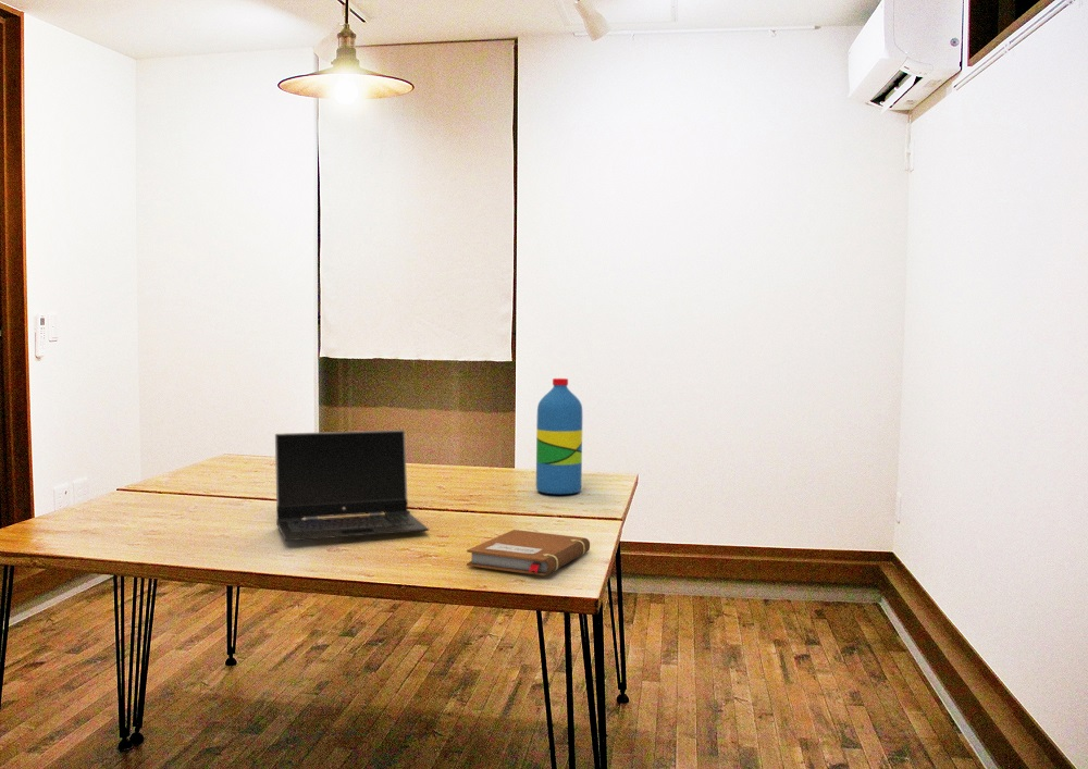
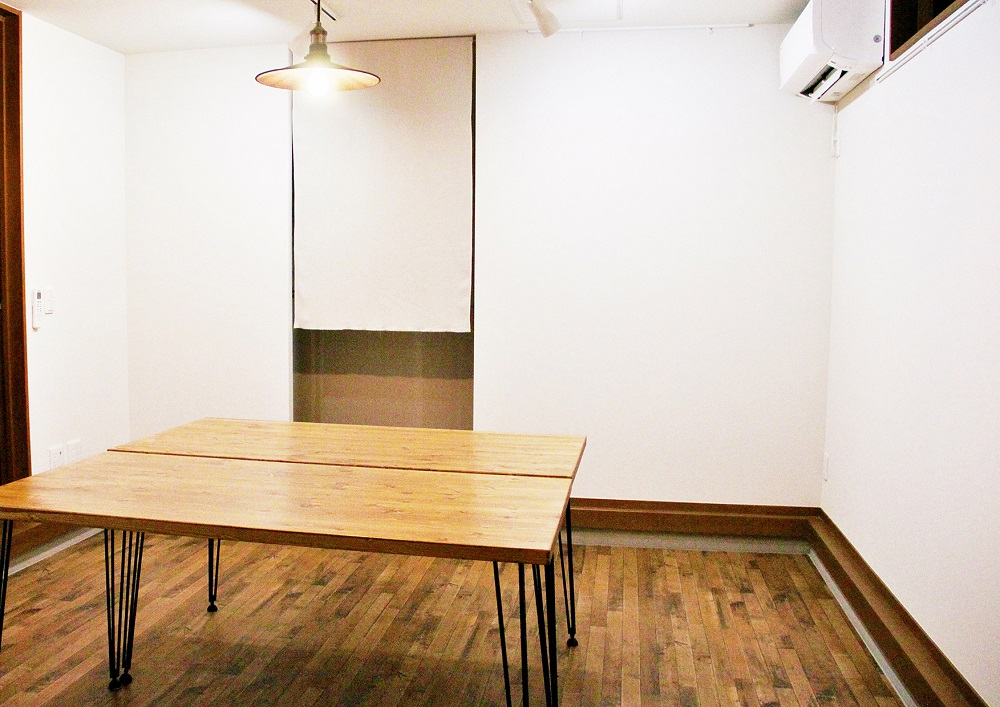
- water bottle (559, 435)
- notebook (529, 551)
- laptop computer (349, 483)
